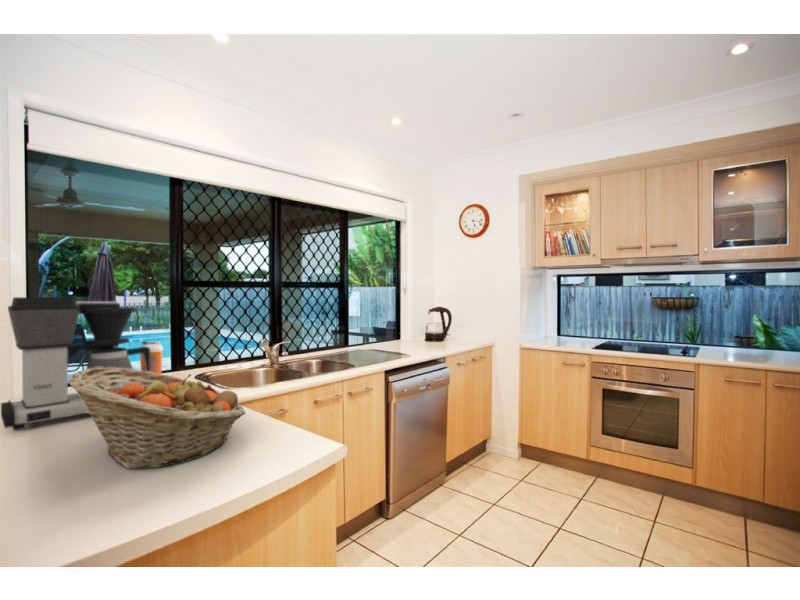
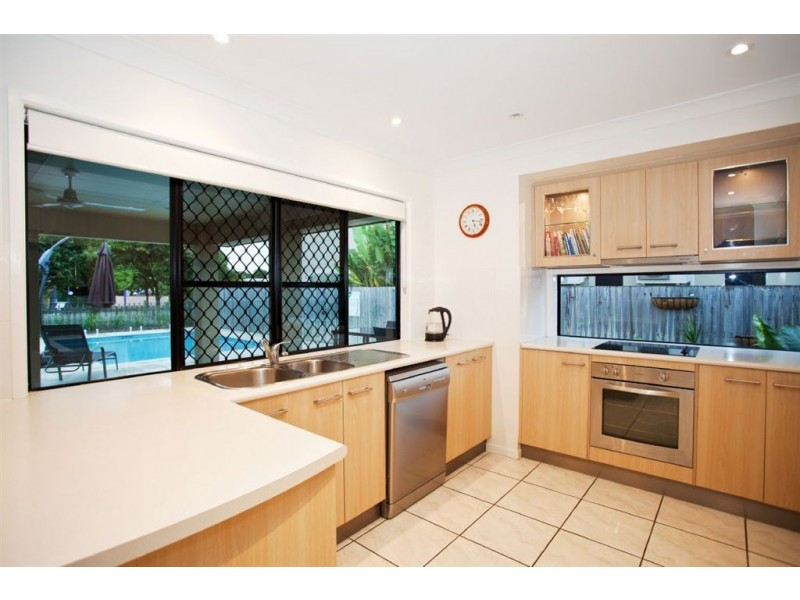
- fruit basket (163, 405)
- coffee maker (86, 350)
- shaker bottle (151, 364)
